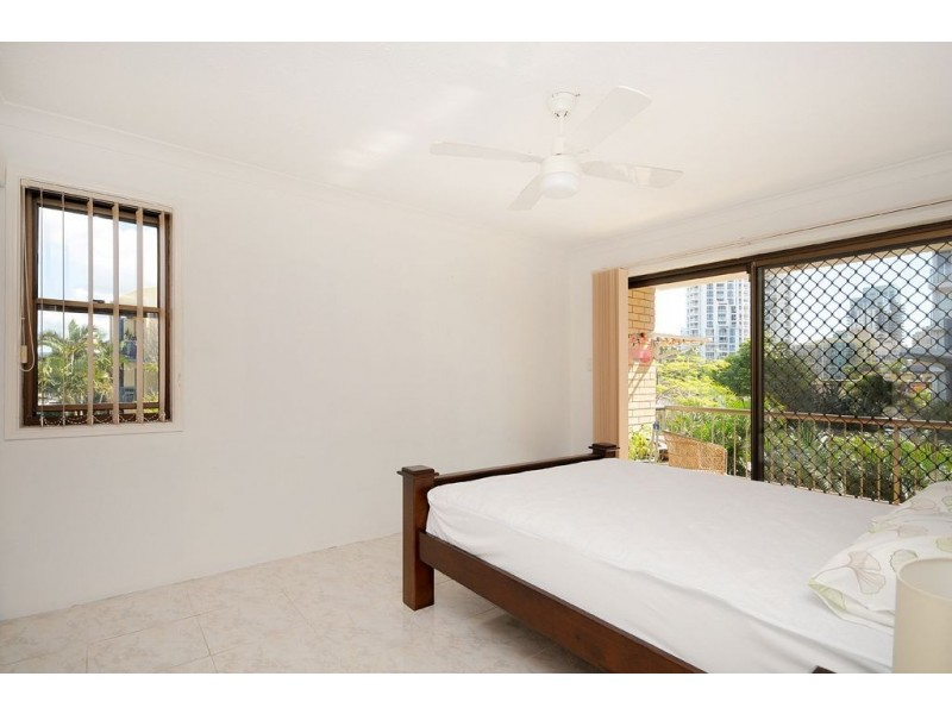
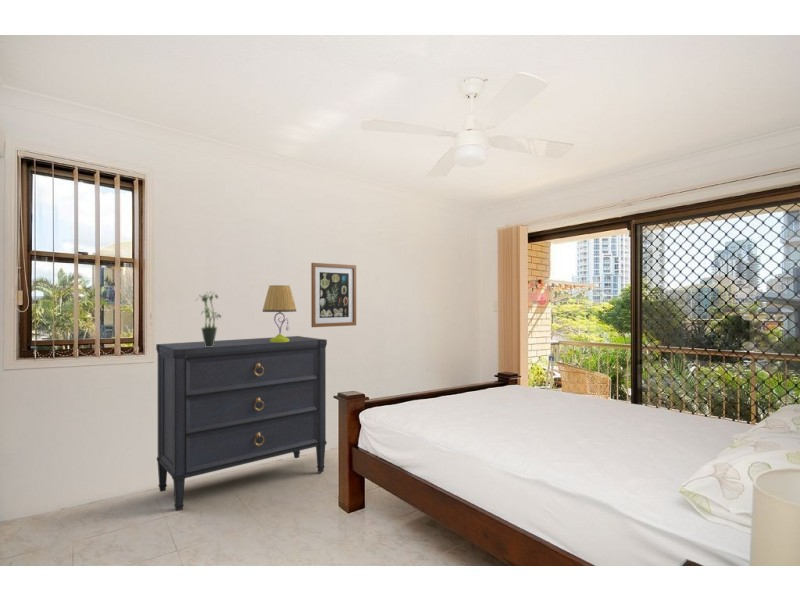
+ wall art (334, 295)
+ dresser (246, 411)
+ potted plant (207, 317)
+ table lamp (279, 313)
